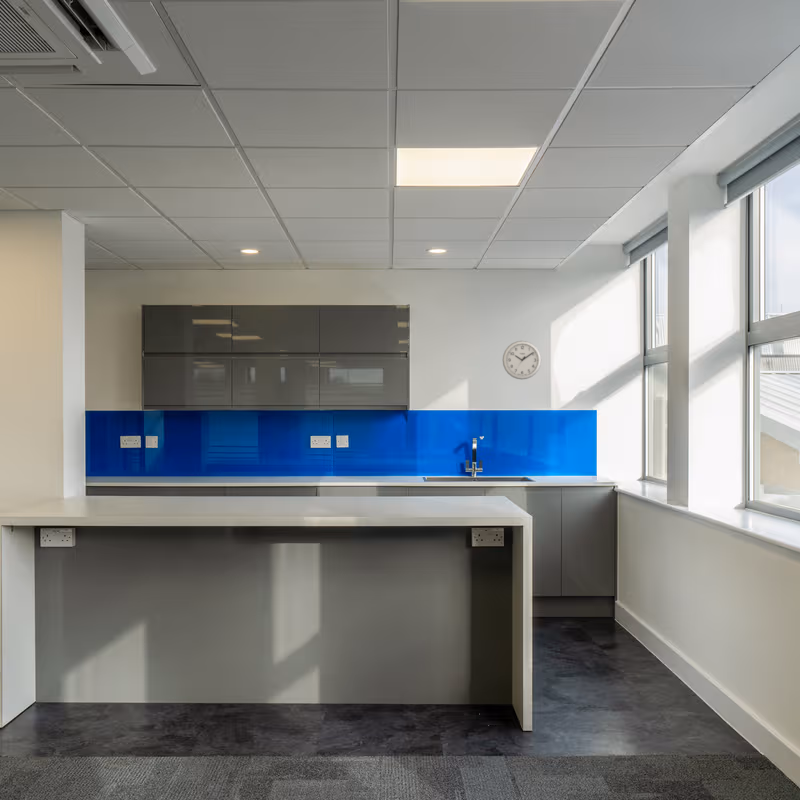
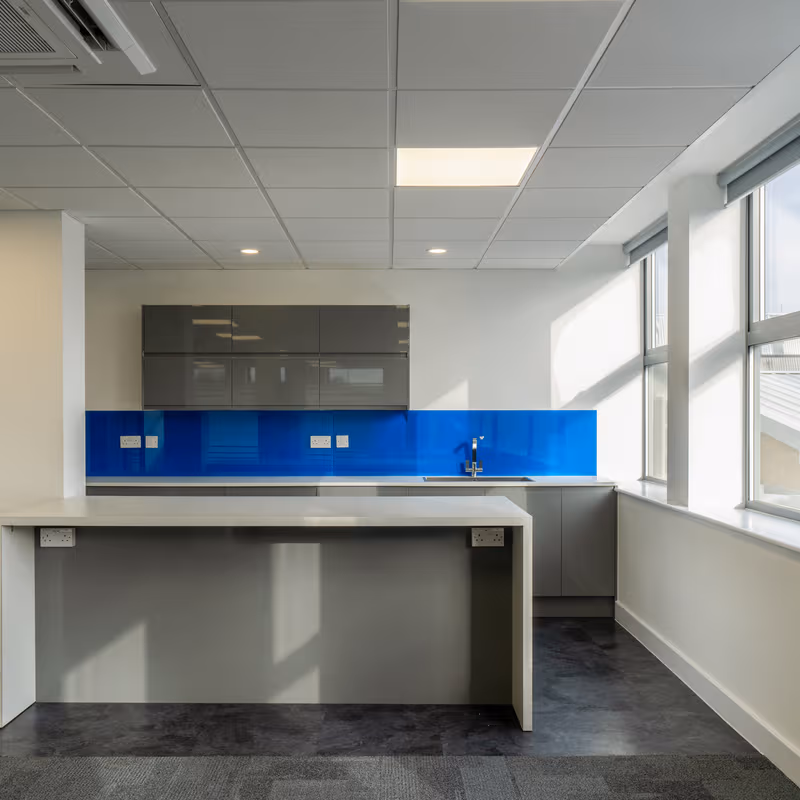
- wall clock (522, 360)
